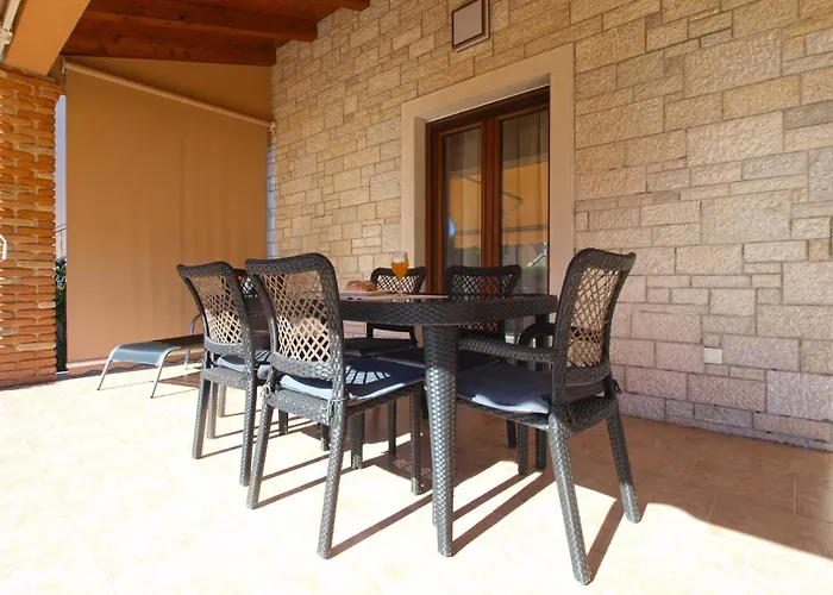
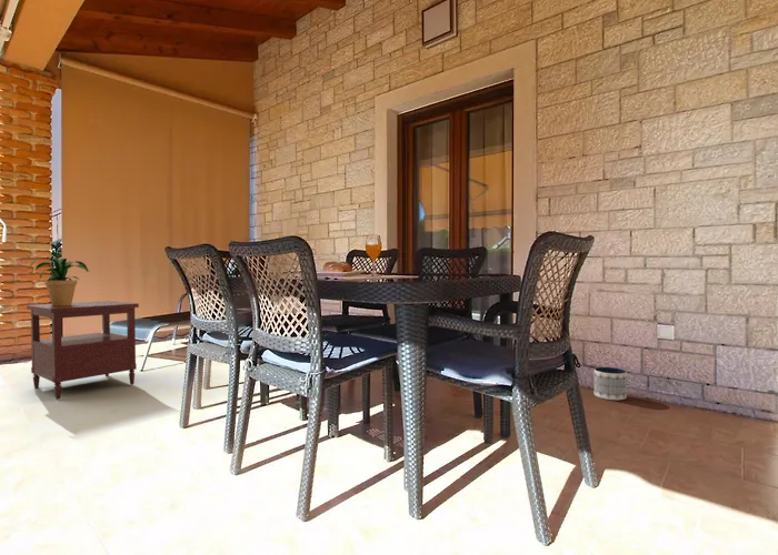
+ potted plant (60, 281)
+ planter (609, 383)
+ side table (83, 345)
